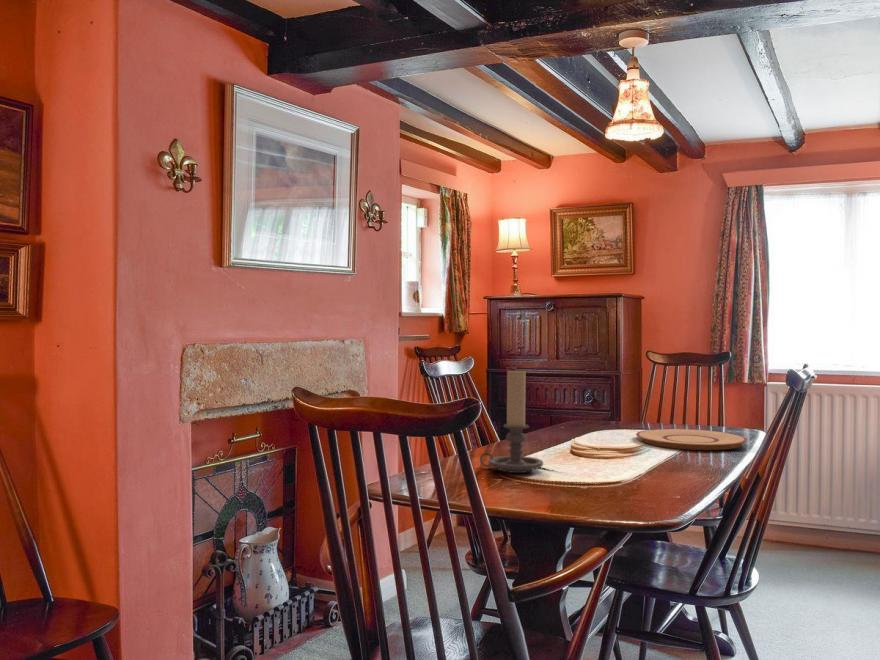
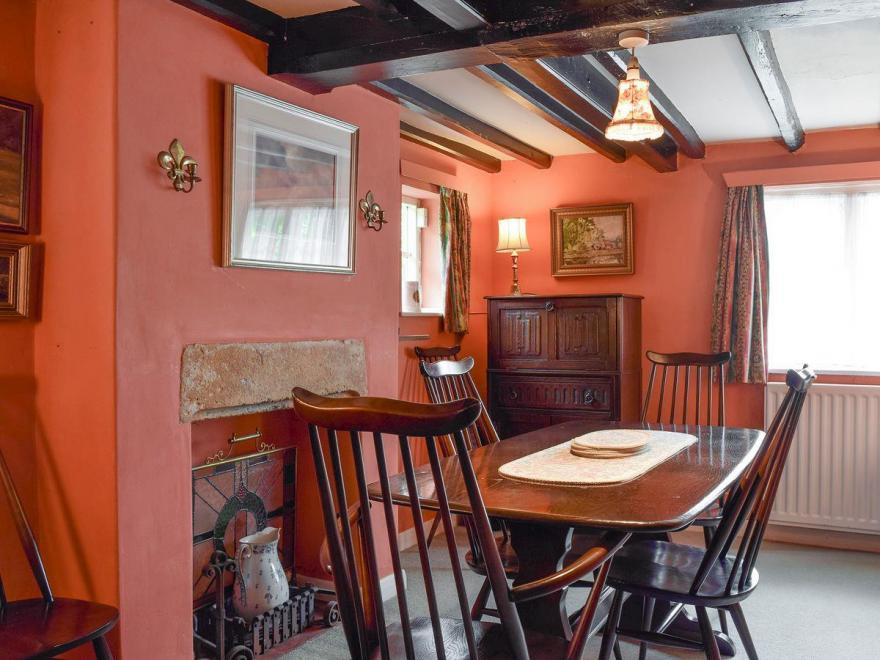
- candle holder (510, 419)
- plate (690, 439)
